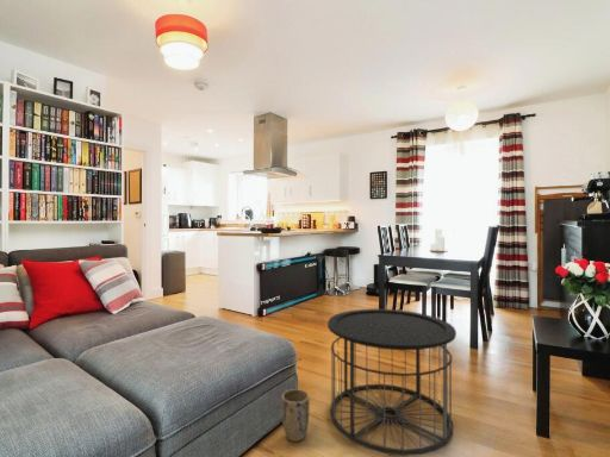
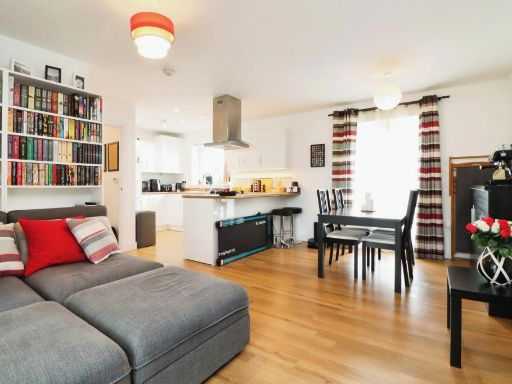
- side table (388, 373)
- plant pot (294, 415)
